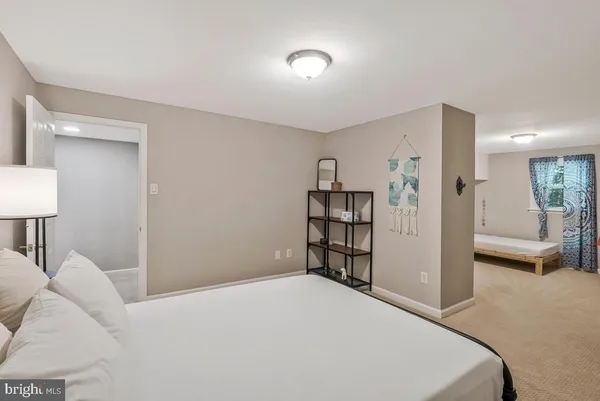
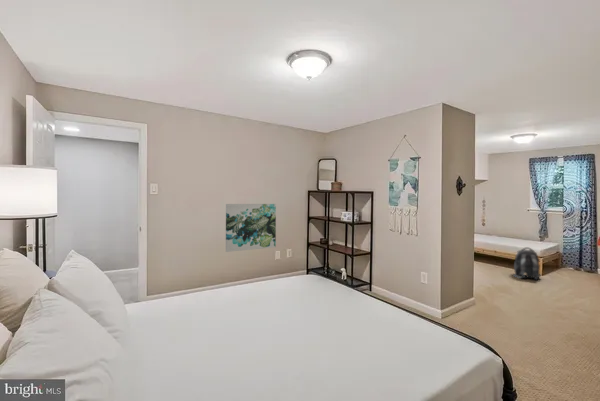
+ backpack (526, 262)
+ wall art (251, 226)
